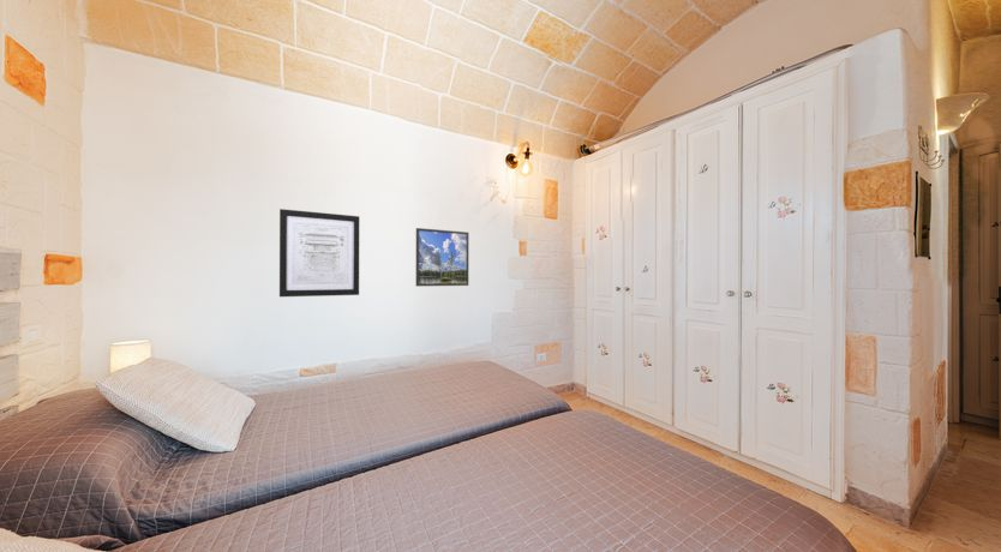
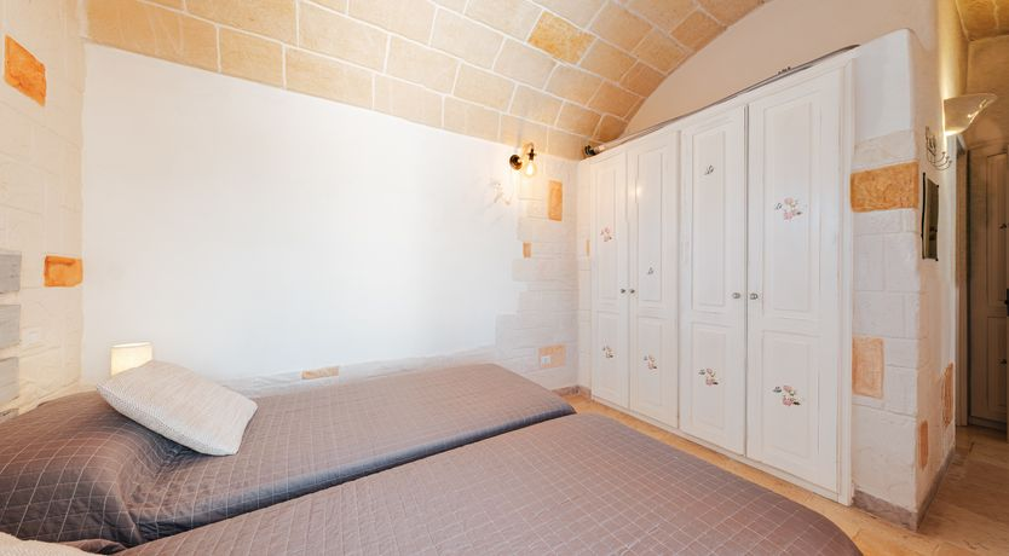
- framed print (443, 258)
- wall art (320, 254)
